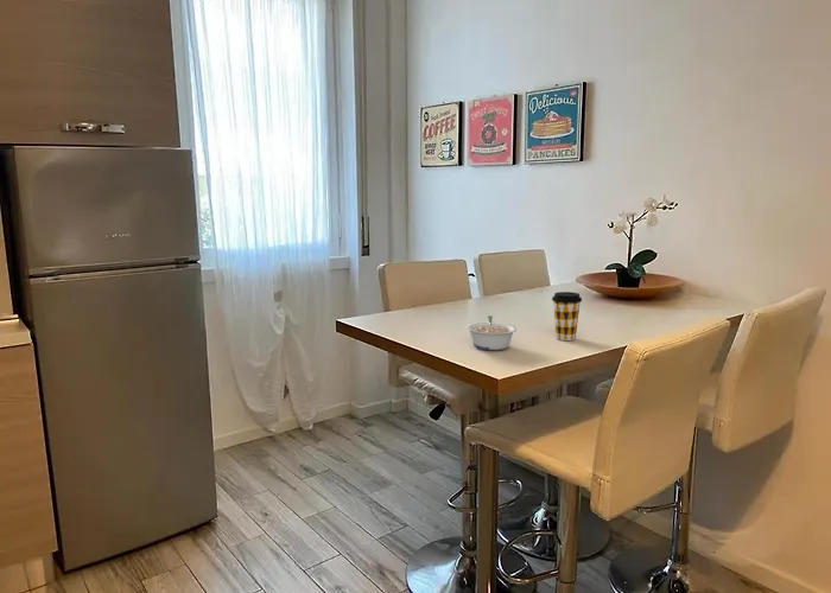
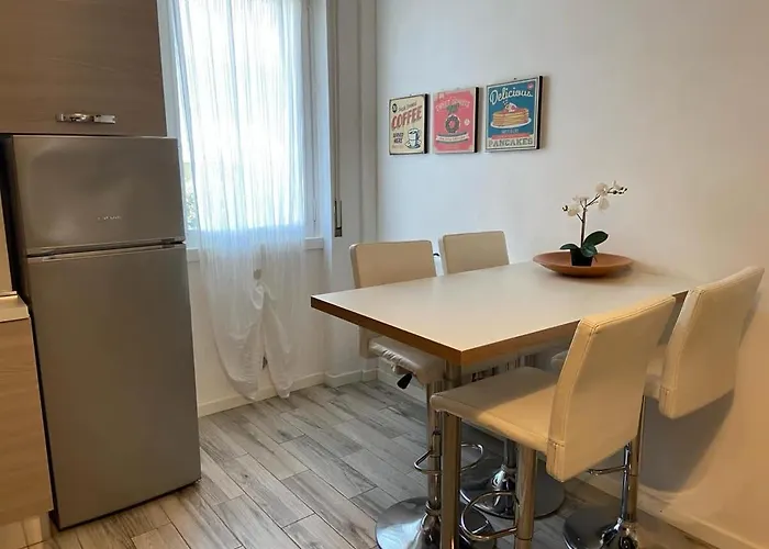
- coffee cup (566, 315)
- legume (489, 333)
